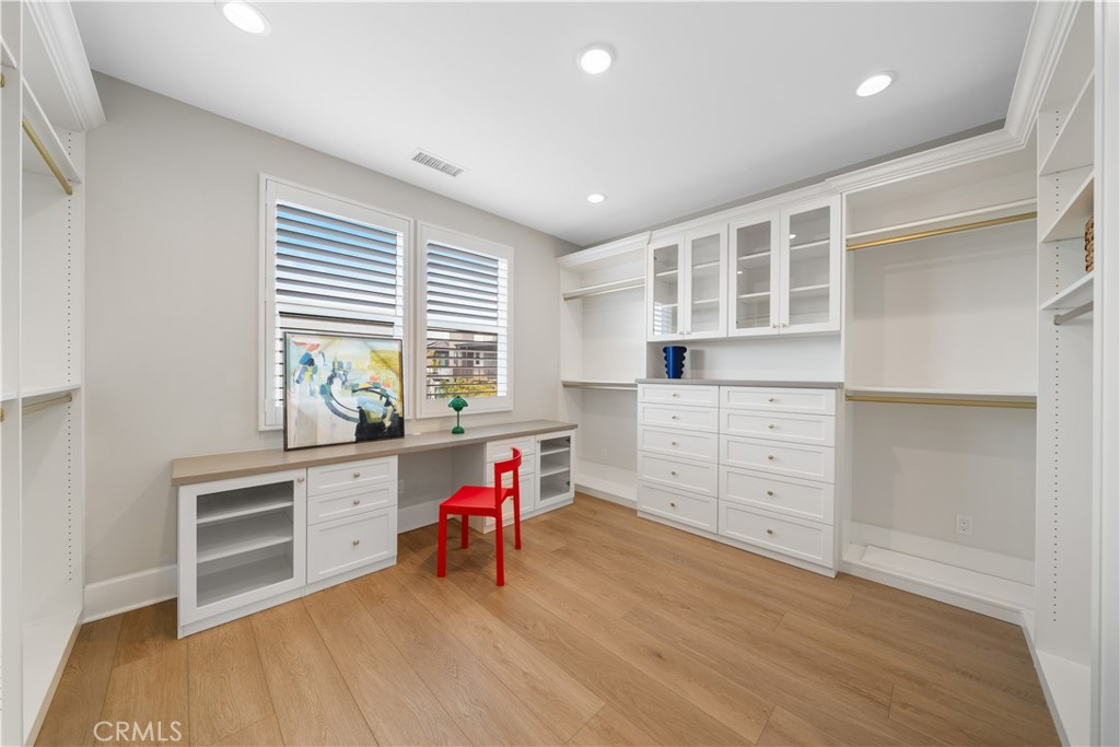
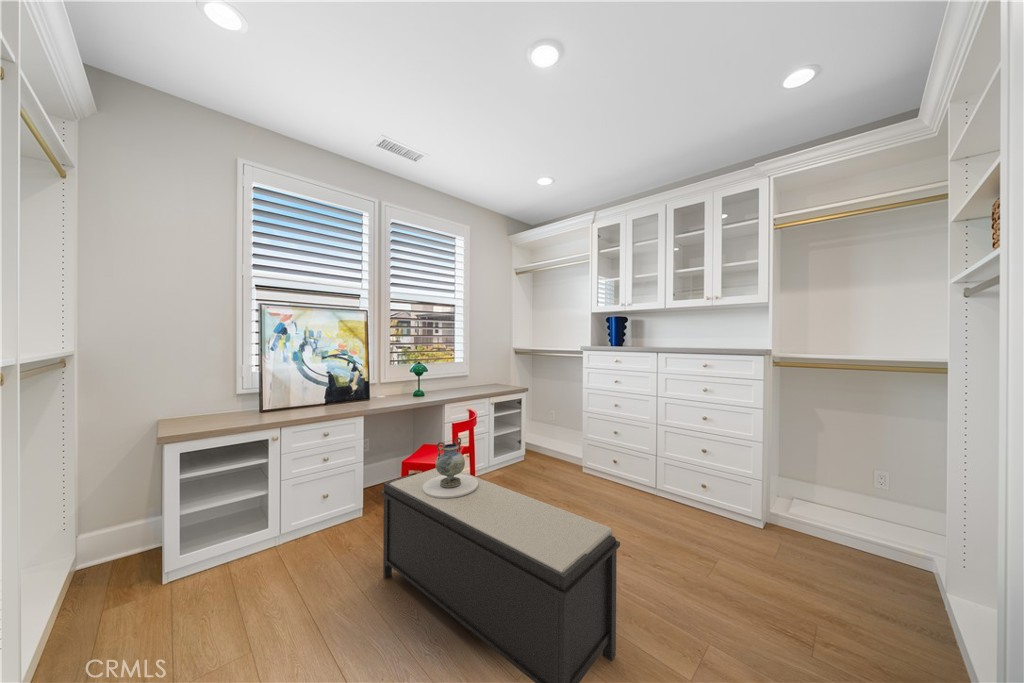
+ decorative vase (450, 463)
+ bench (483, 557)
